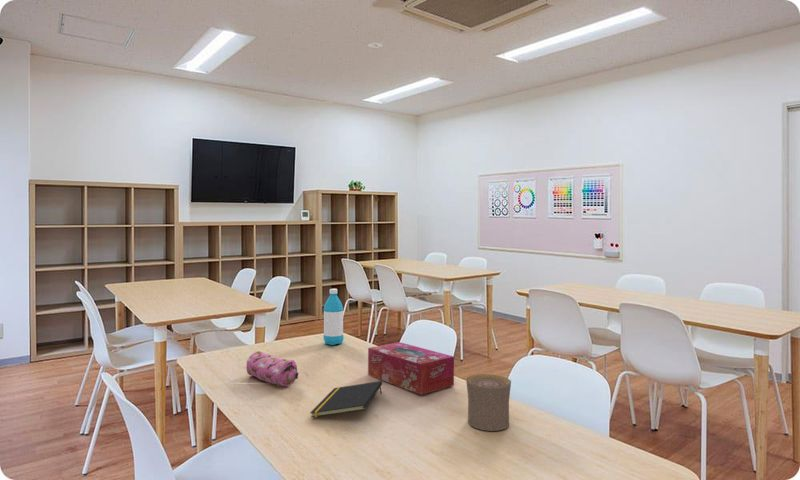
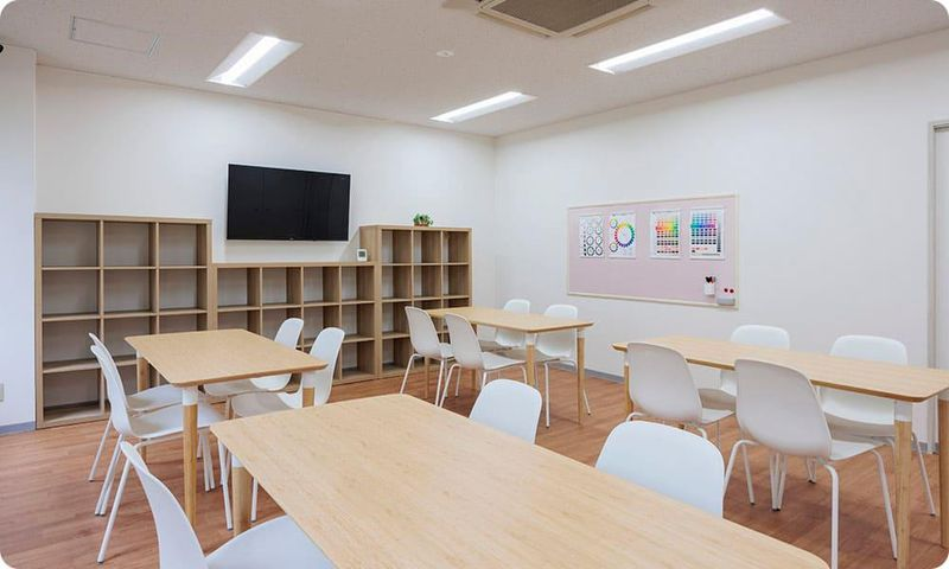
- tissue box (409, 366)
- water bottle (333, 316)
- pencil case (271, 368)
- notepad (348, 398)
- cup (488, 401)
